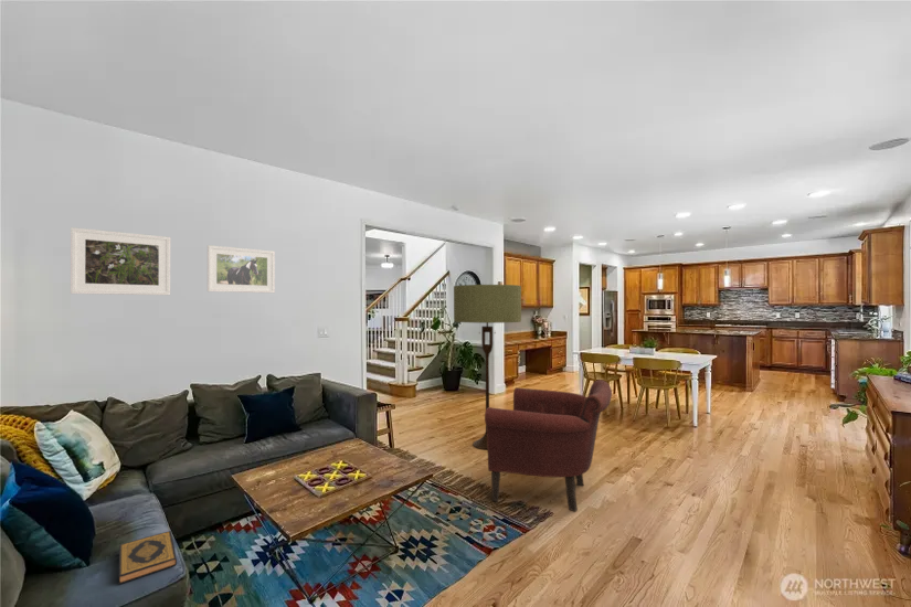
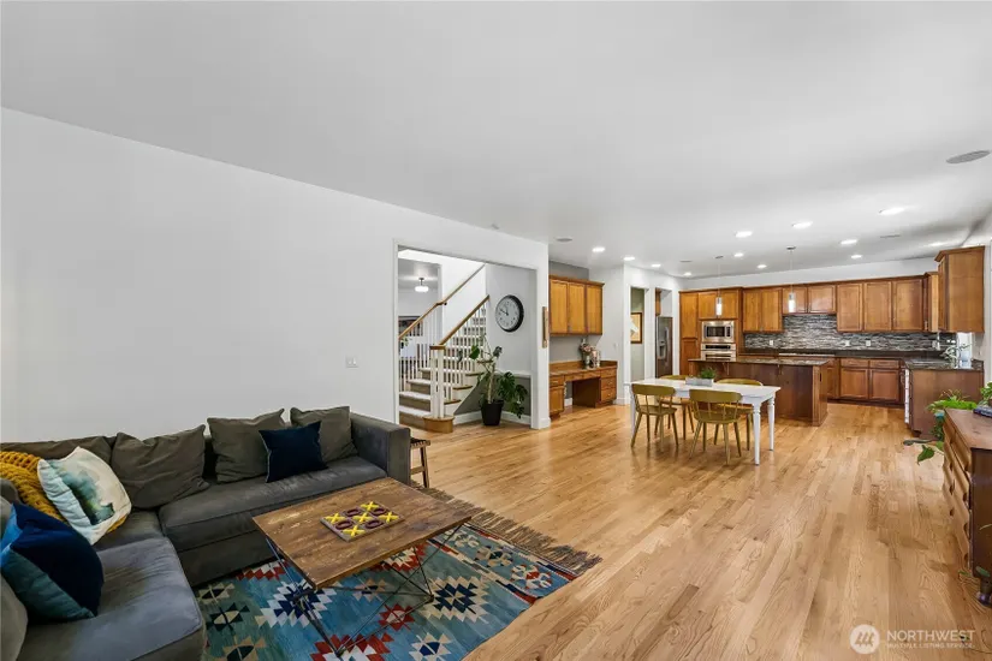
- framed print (242, 269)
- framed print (124, 263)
- leather (553, 437)
- floor lamp (487, 364)
- hardback book (147, 554)
